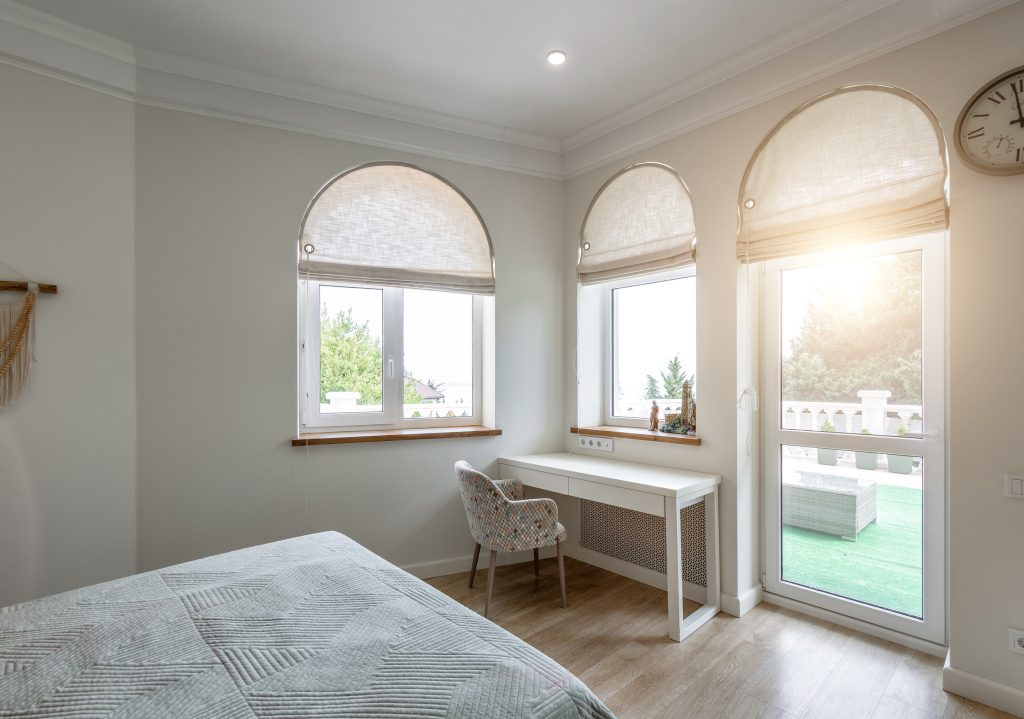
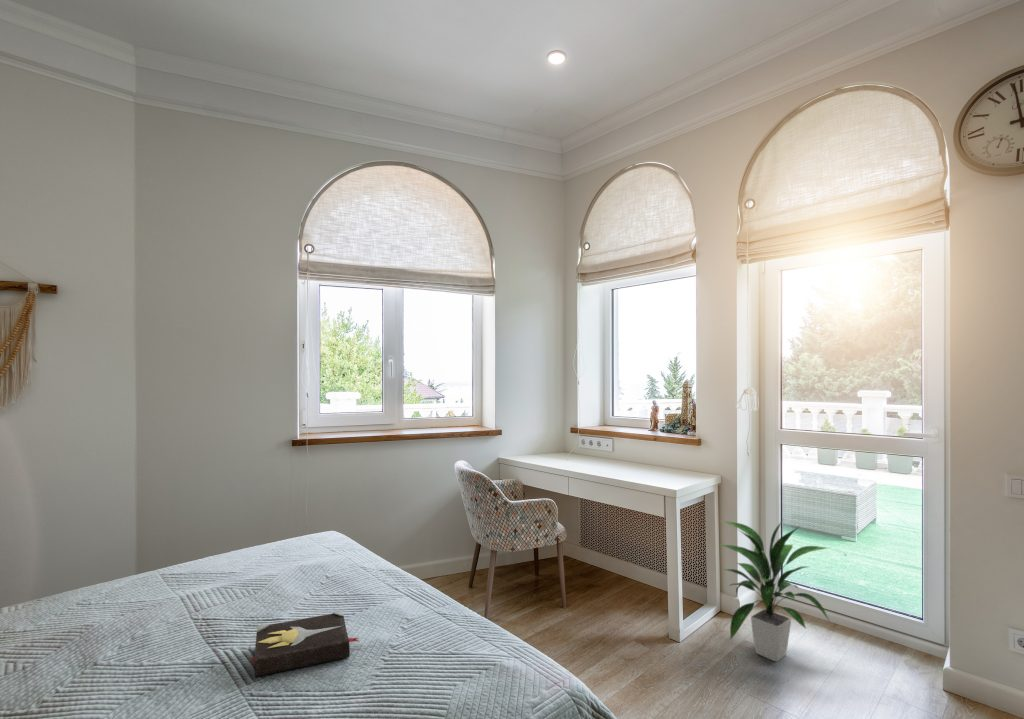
+ indoor plant (765, 585)
+ hardback book (302, 640)
